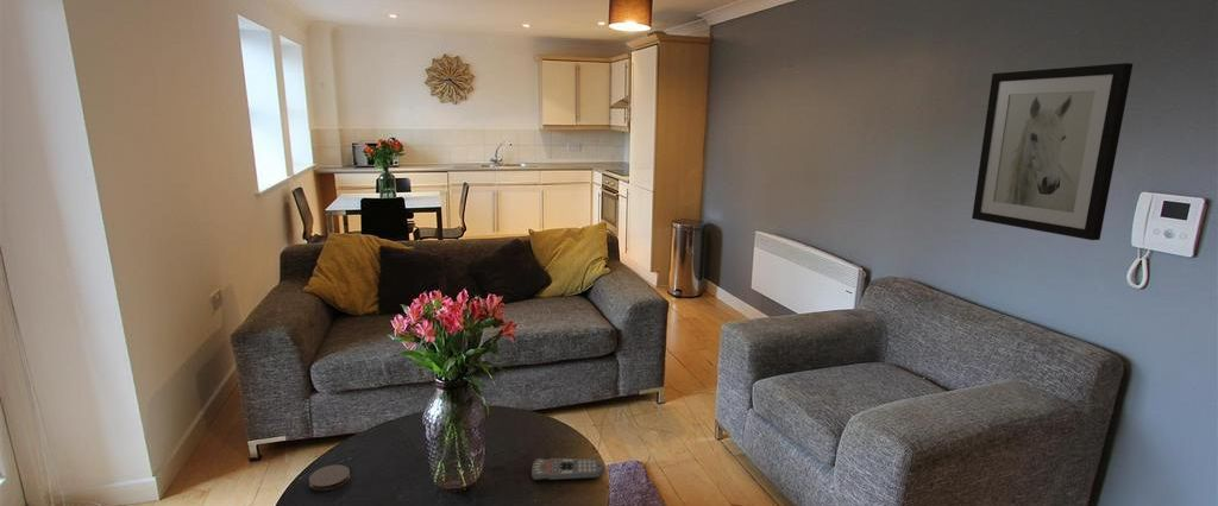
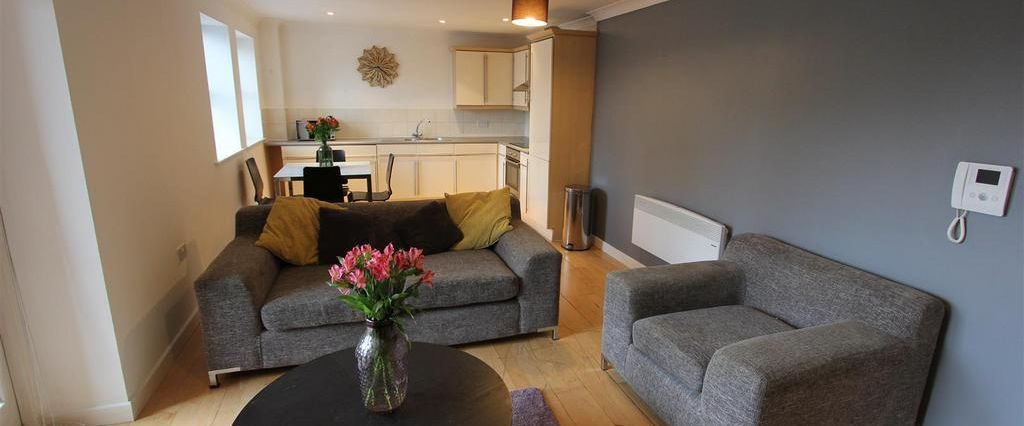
- coaster (329, 476)
- remote control (567, 469)
- wall art (1042, 151)
